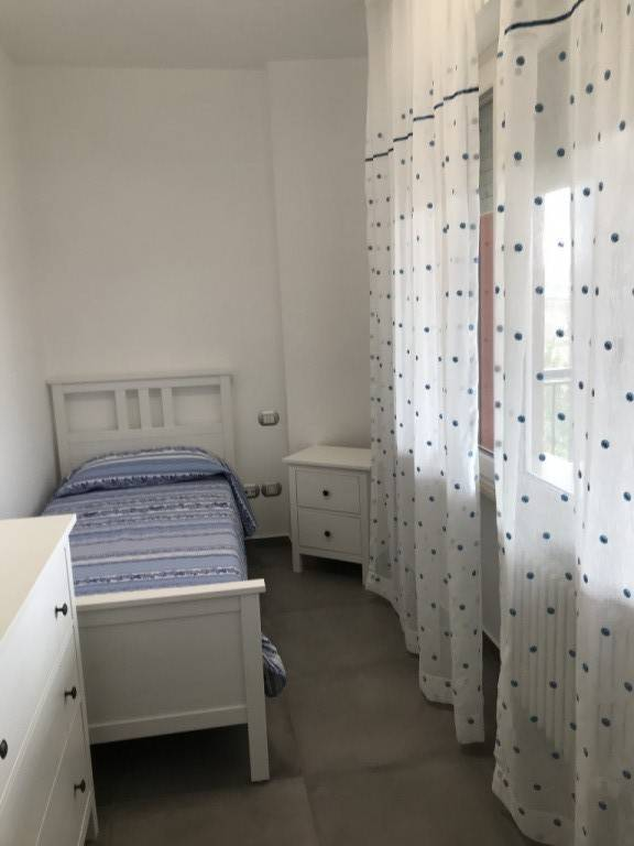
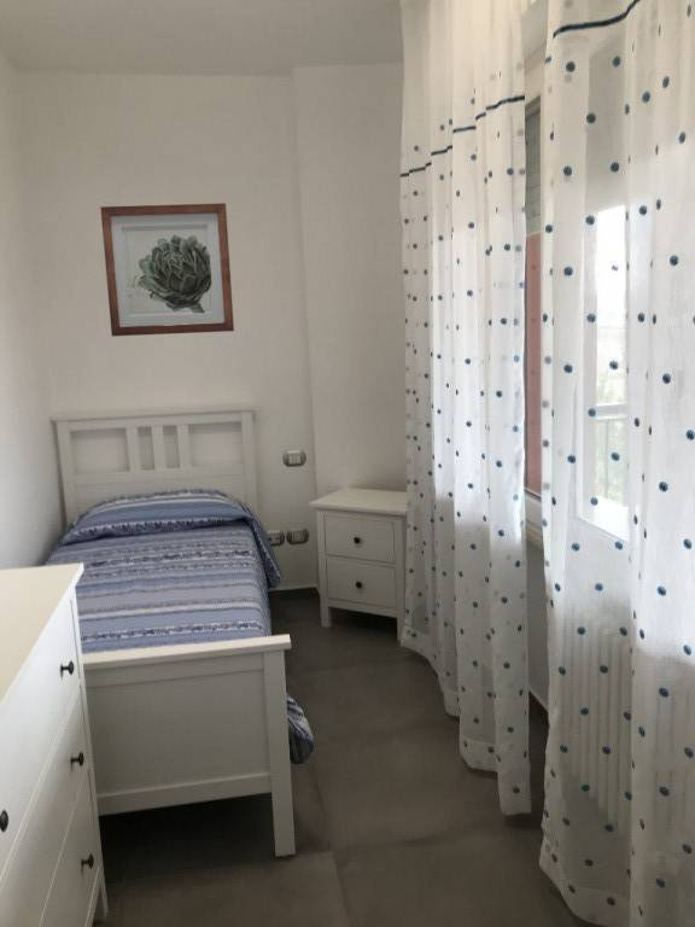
+ wall art (168, 269)
